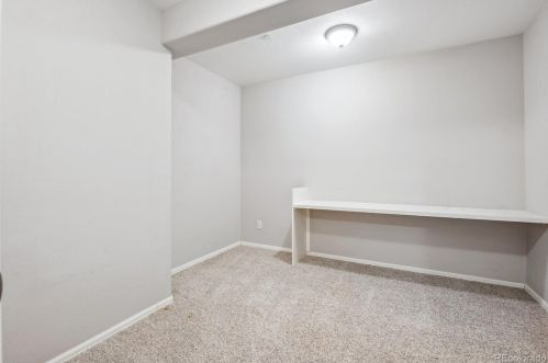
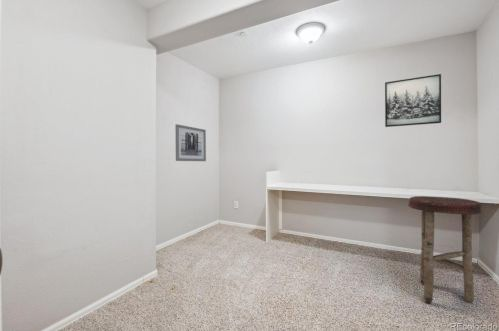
+ wall art (191, 144)
+ wall art (411, 101)
+ stool (444, 253)
